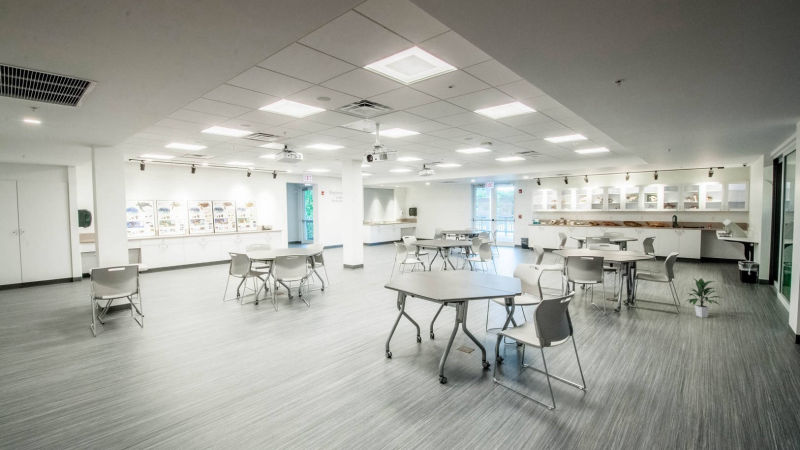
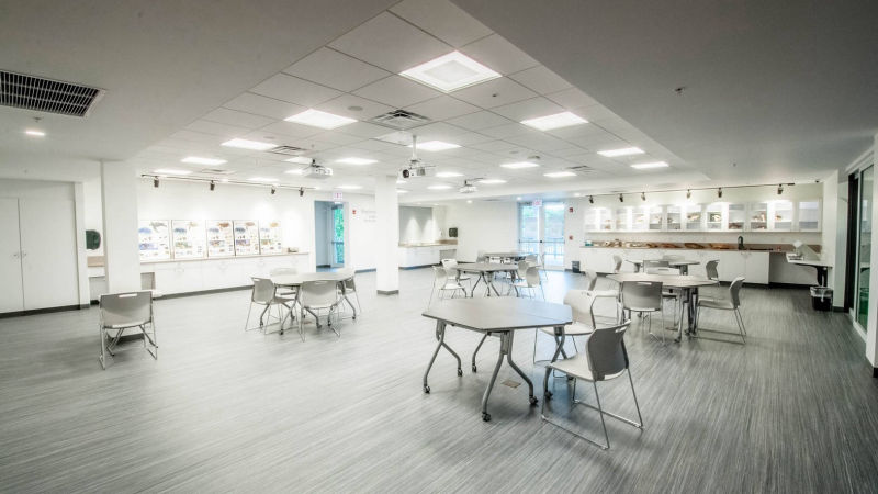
- indoor plant (702, 296)
